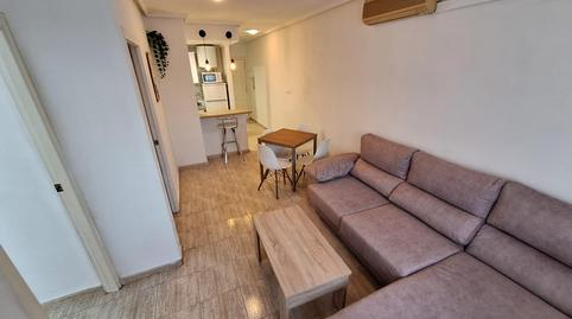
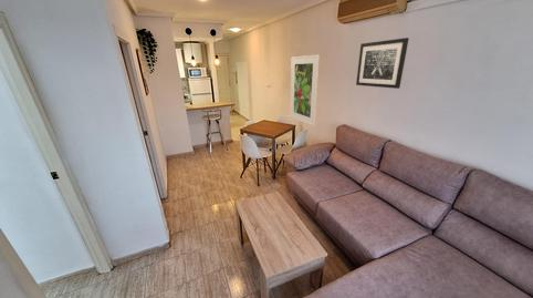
+ wall art (378, 64)
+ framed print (302, 90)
